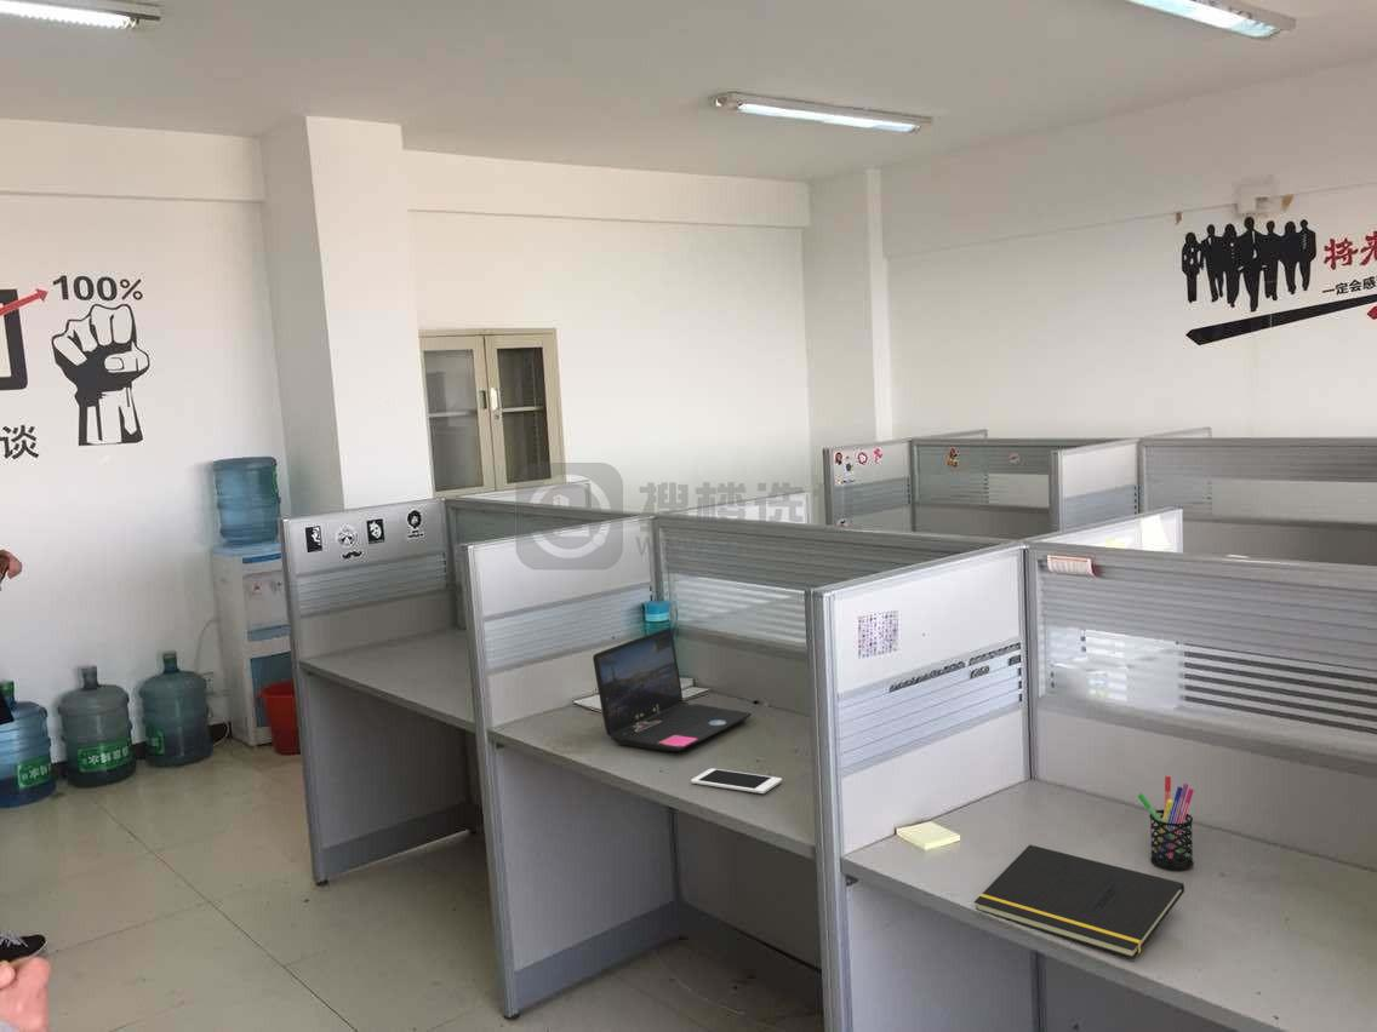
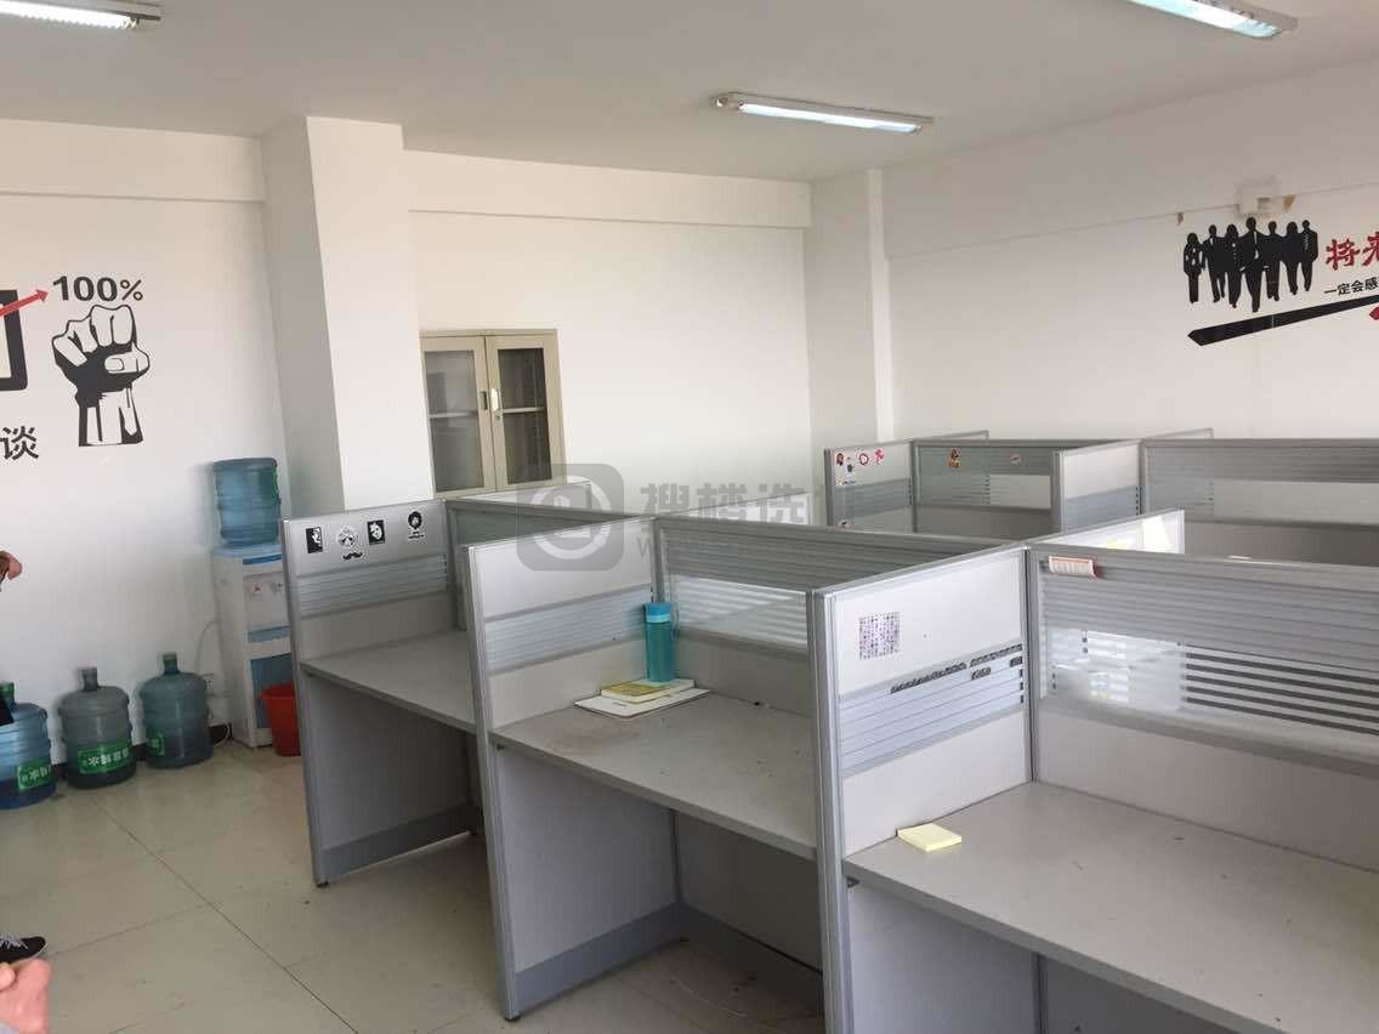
- cell phone (736, 780)
- pen holder (1165, 821)
- notepad (1078, 896)
- laptop (674, 687)
